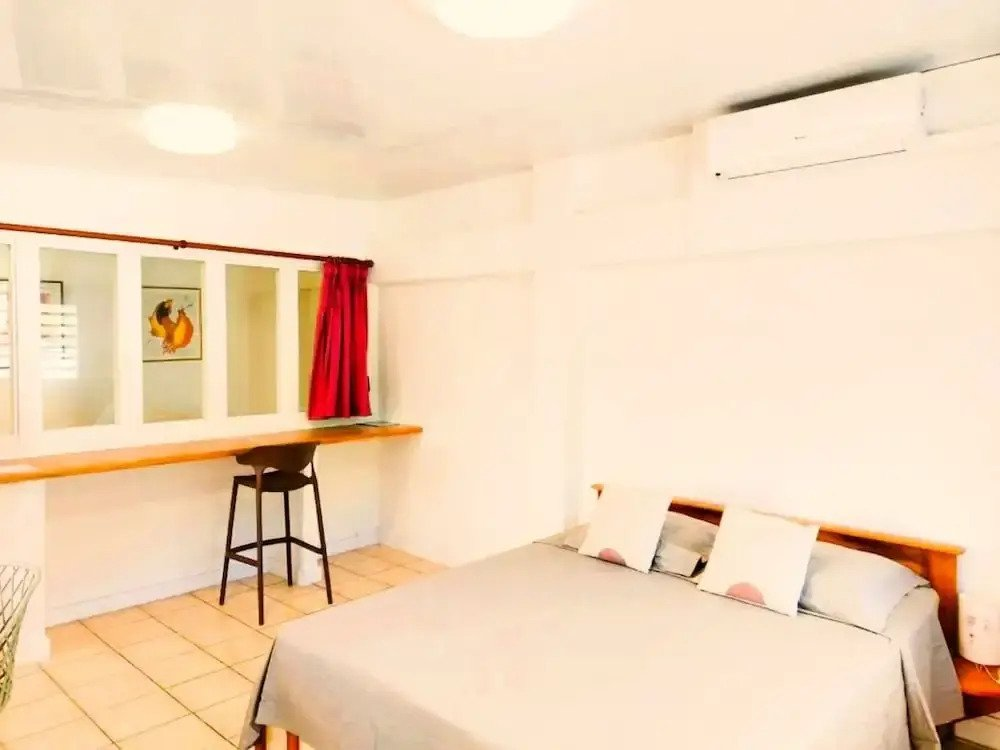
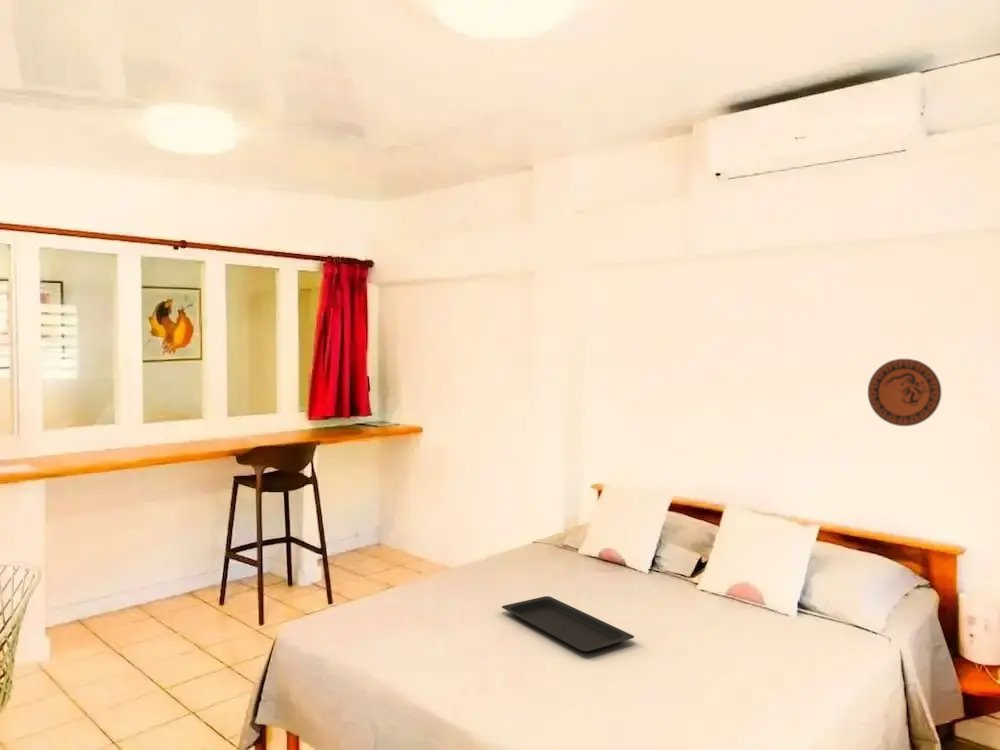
+ serving tray (564, 624)
+ decorative plate (903, 392)
